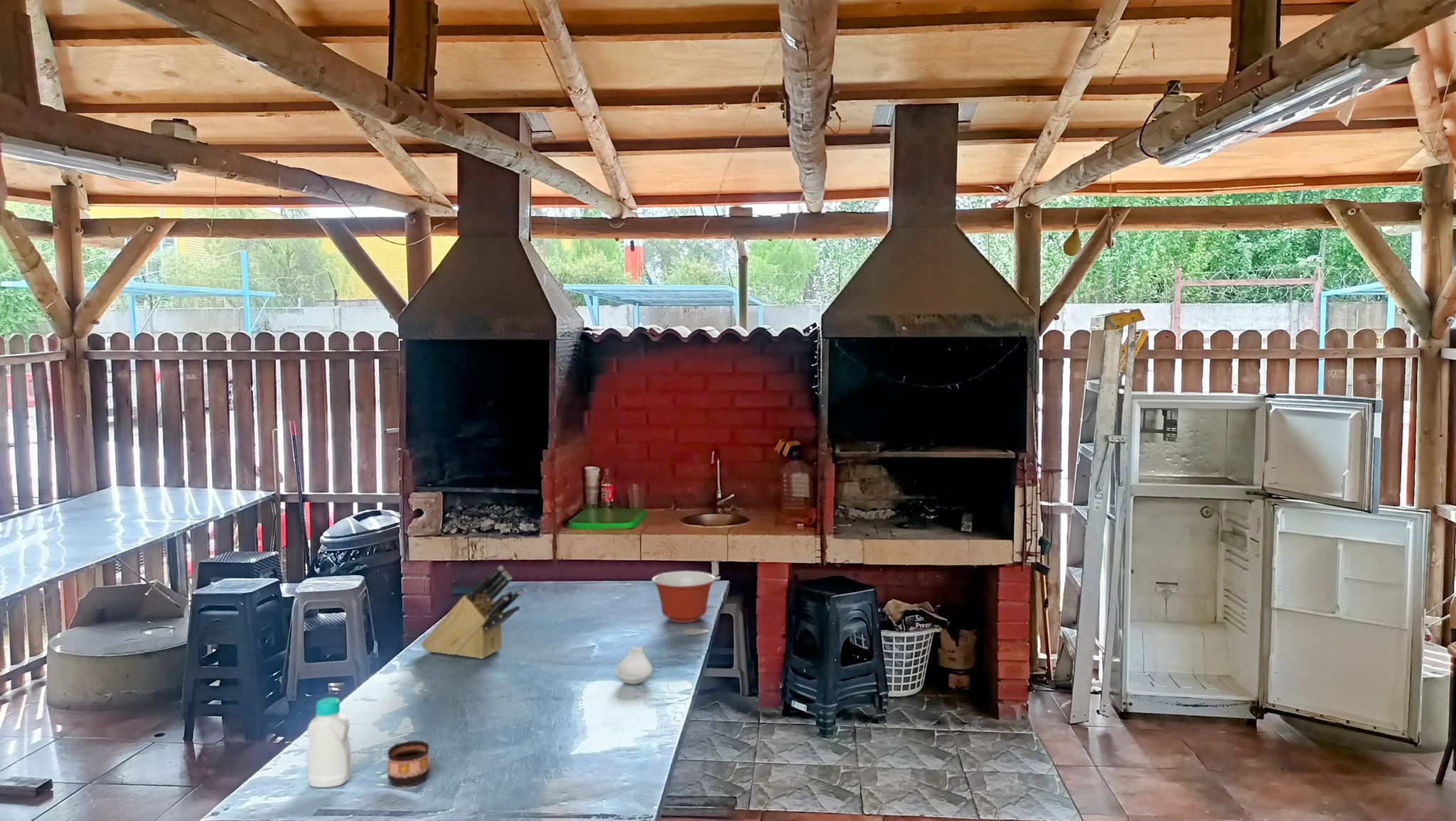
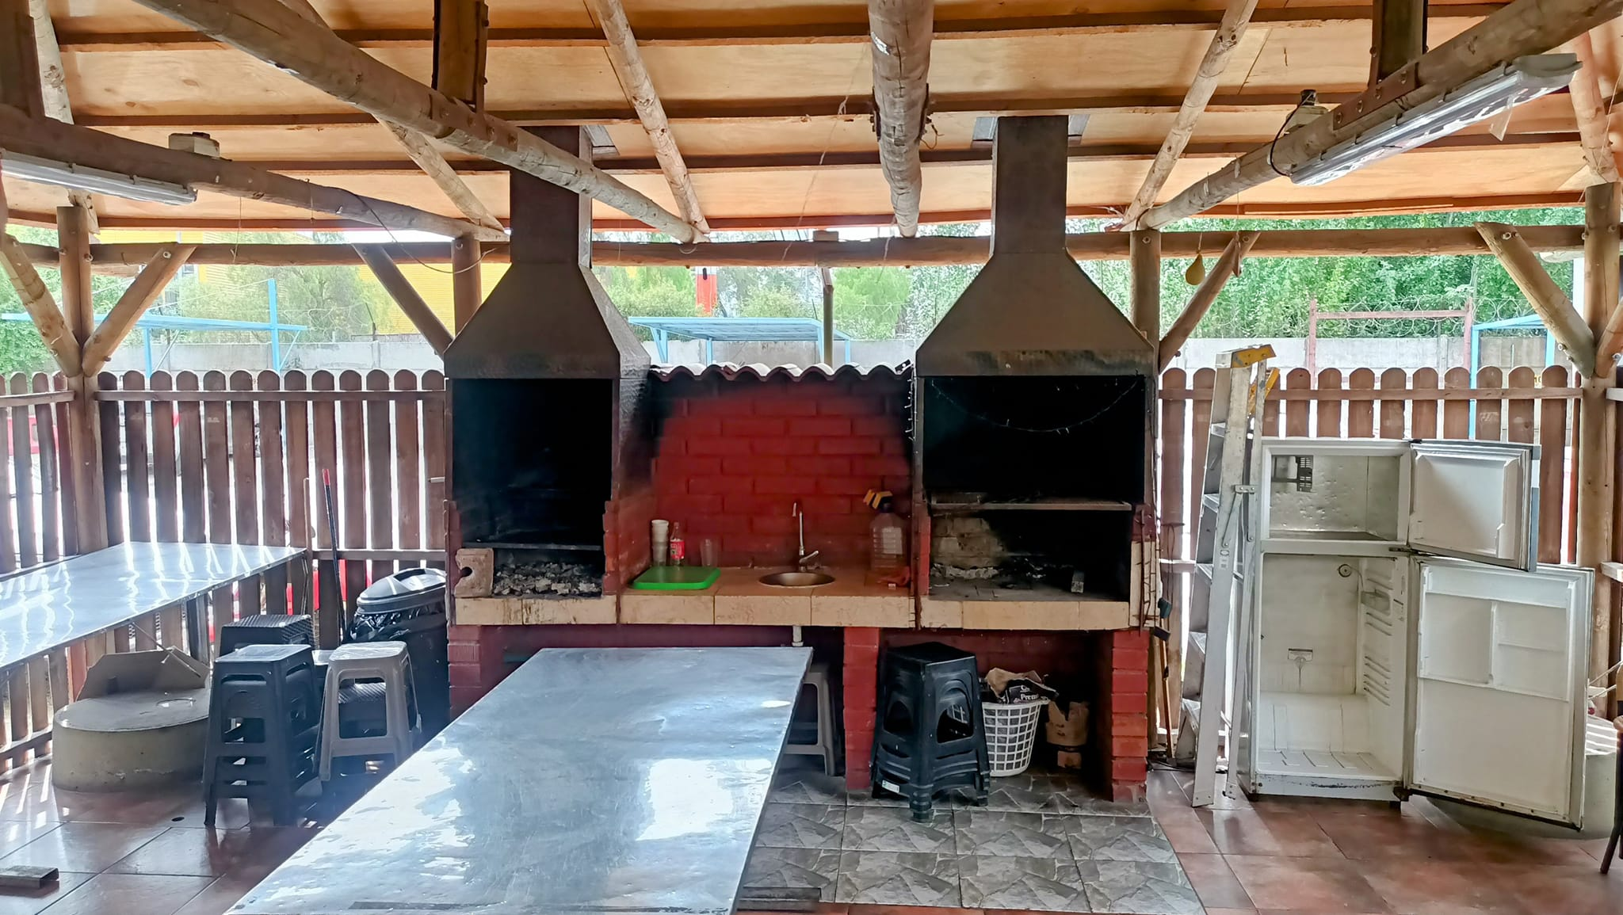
- bottle (328, 741)
- cup (409, 763)
- mixing bowl (684, 598)
- spoon rest (635, 664)
- knife block (471, 608)
